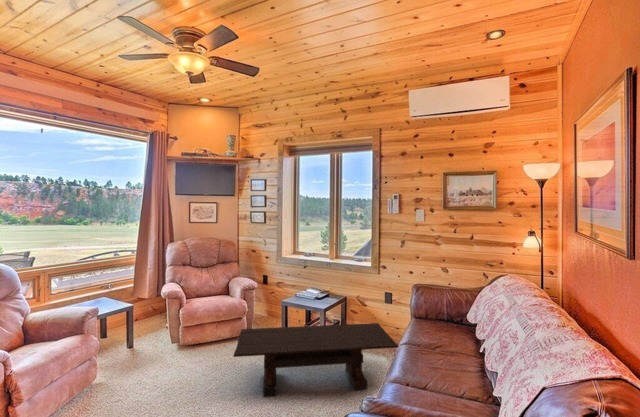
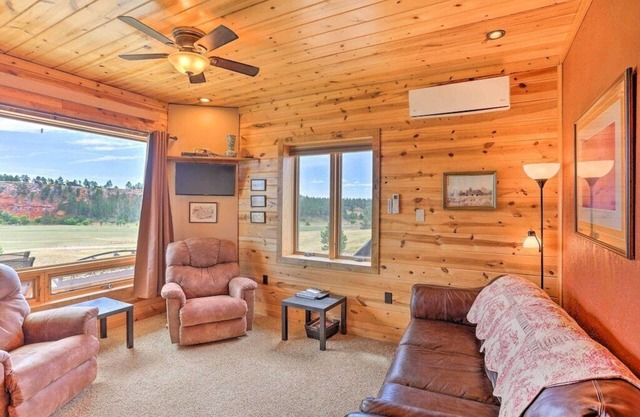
- coffee table (314, 359)
